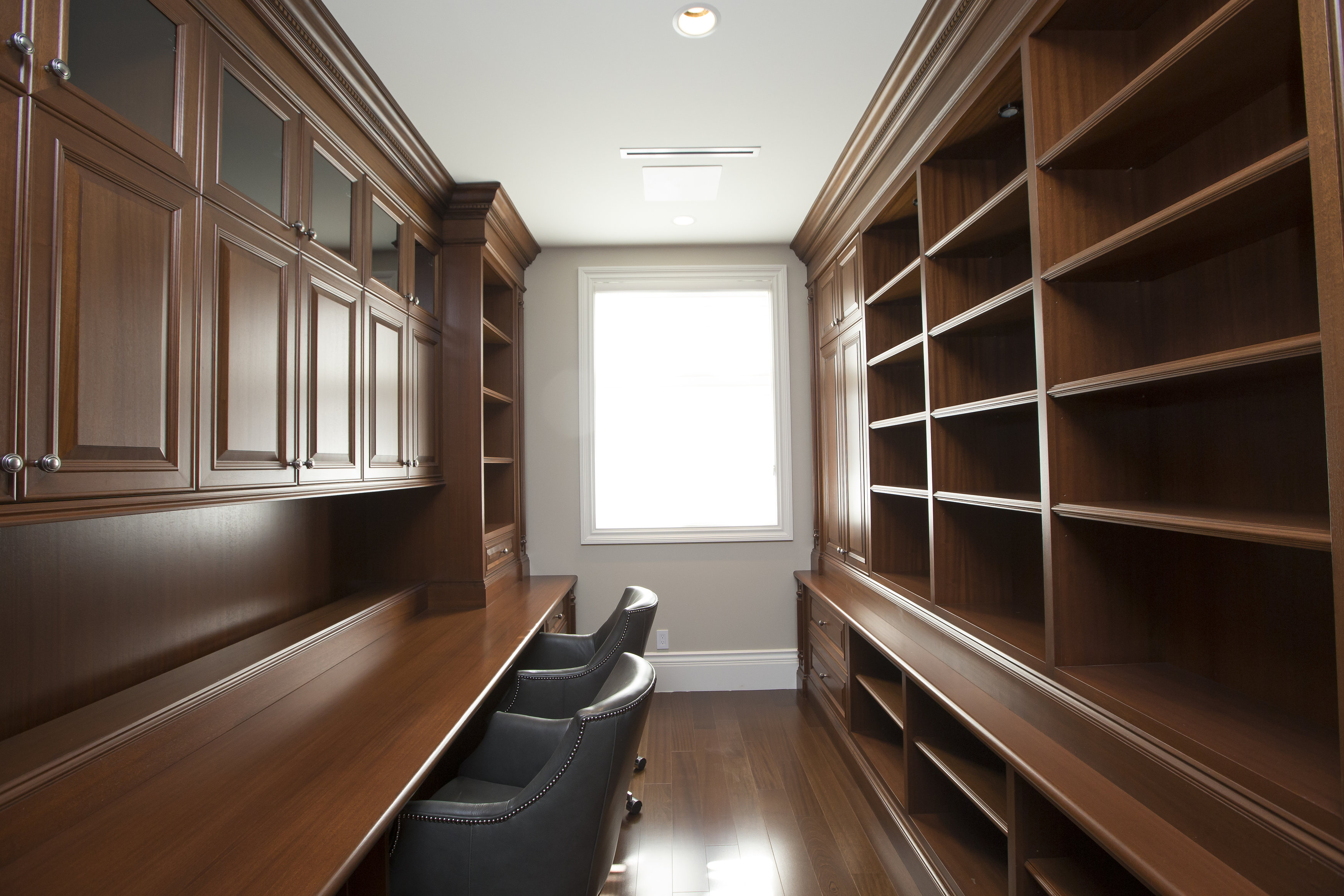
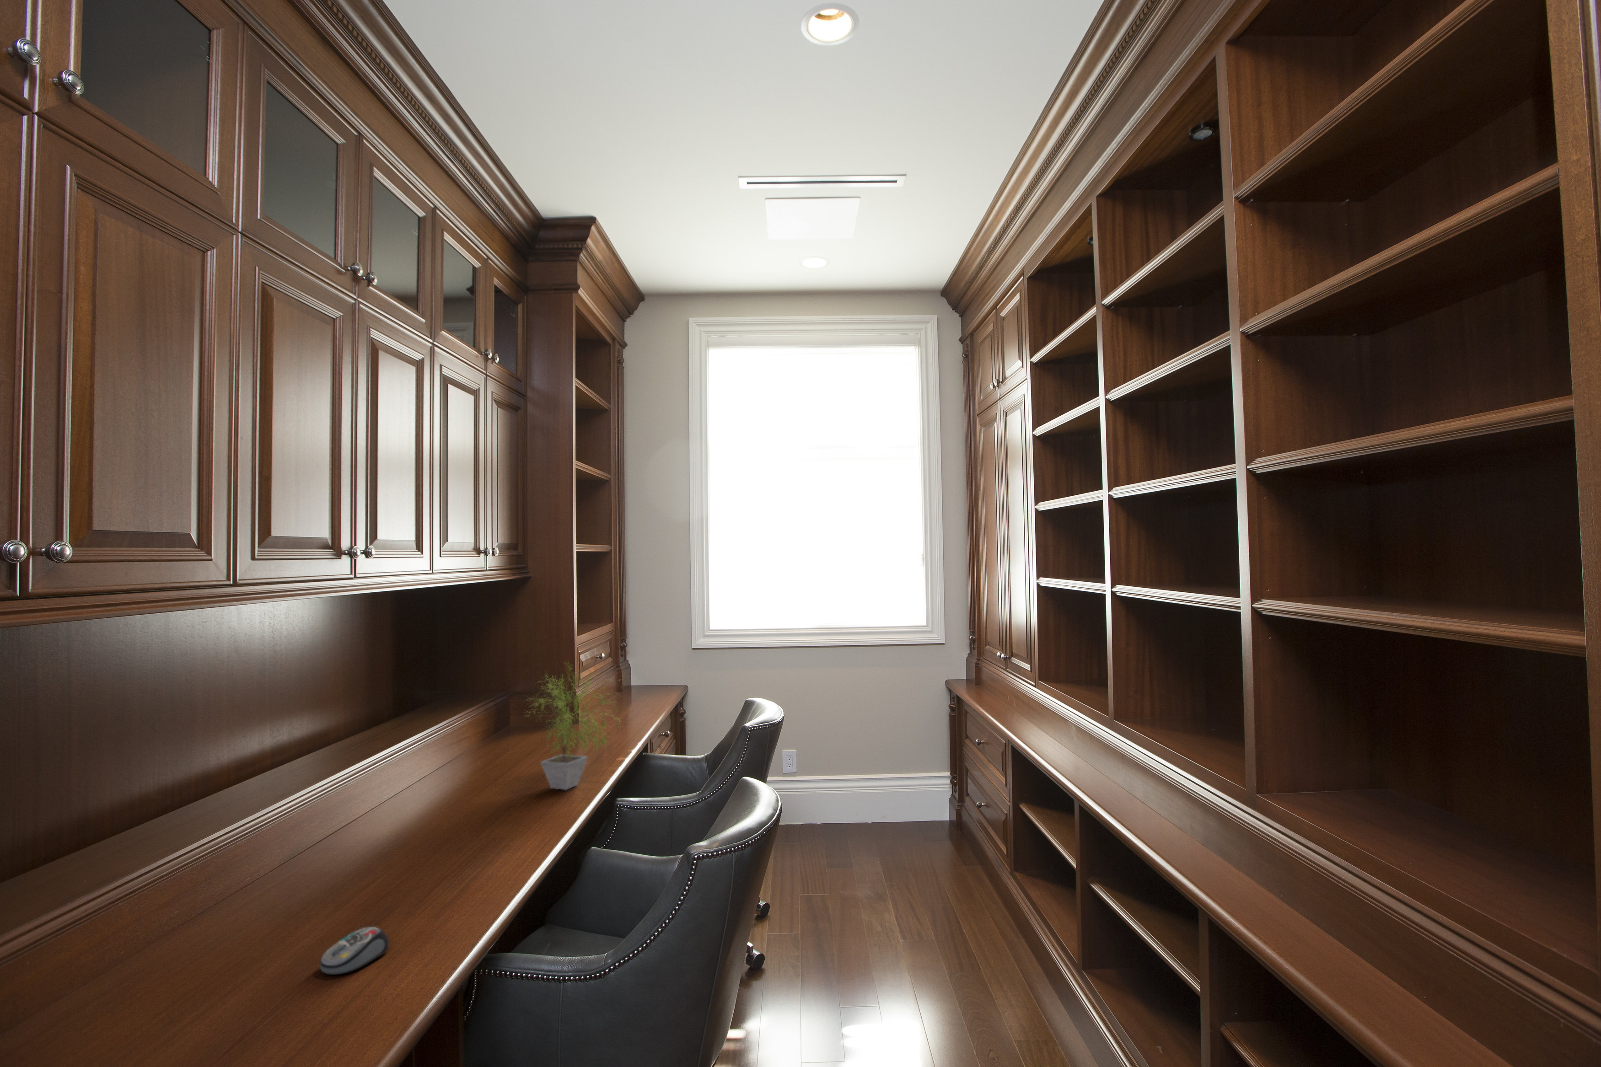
+ potted plant (574, 722)
+ computer mouse (355, 947)
